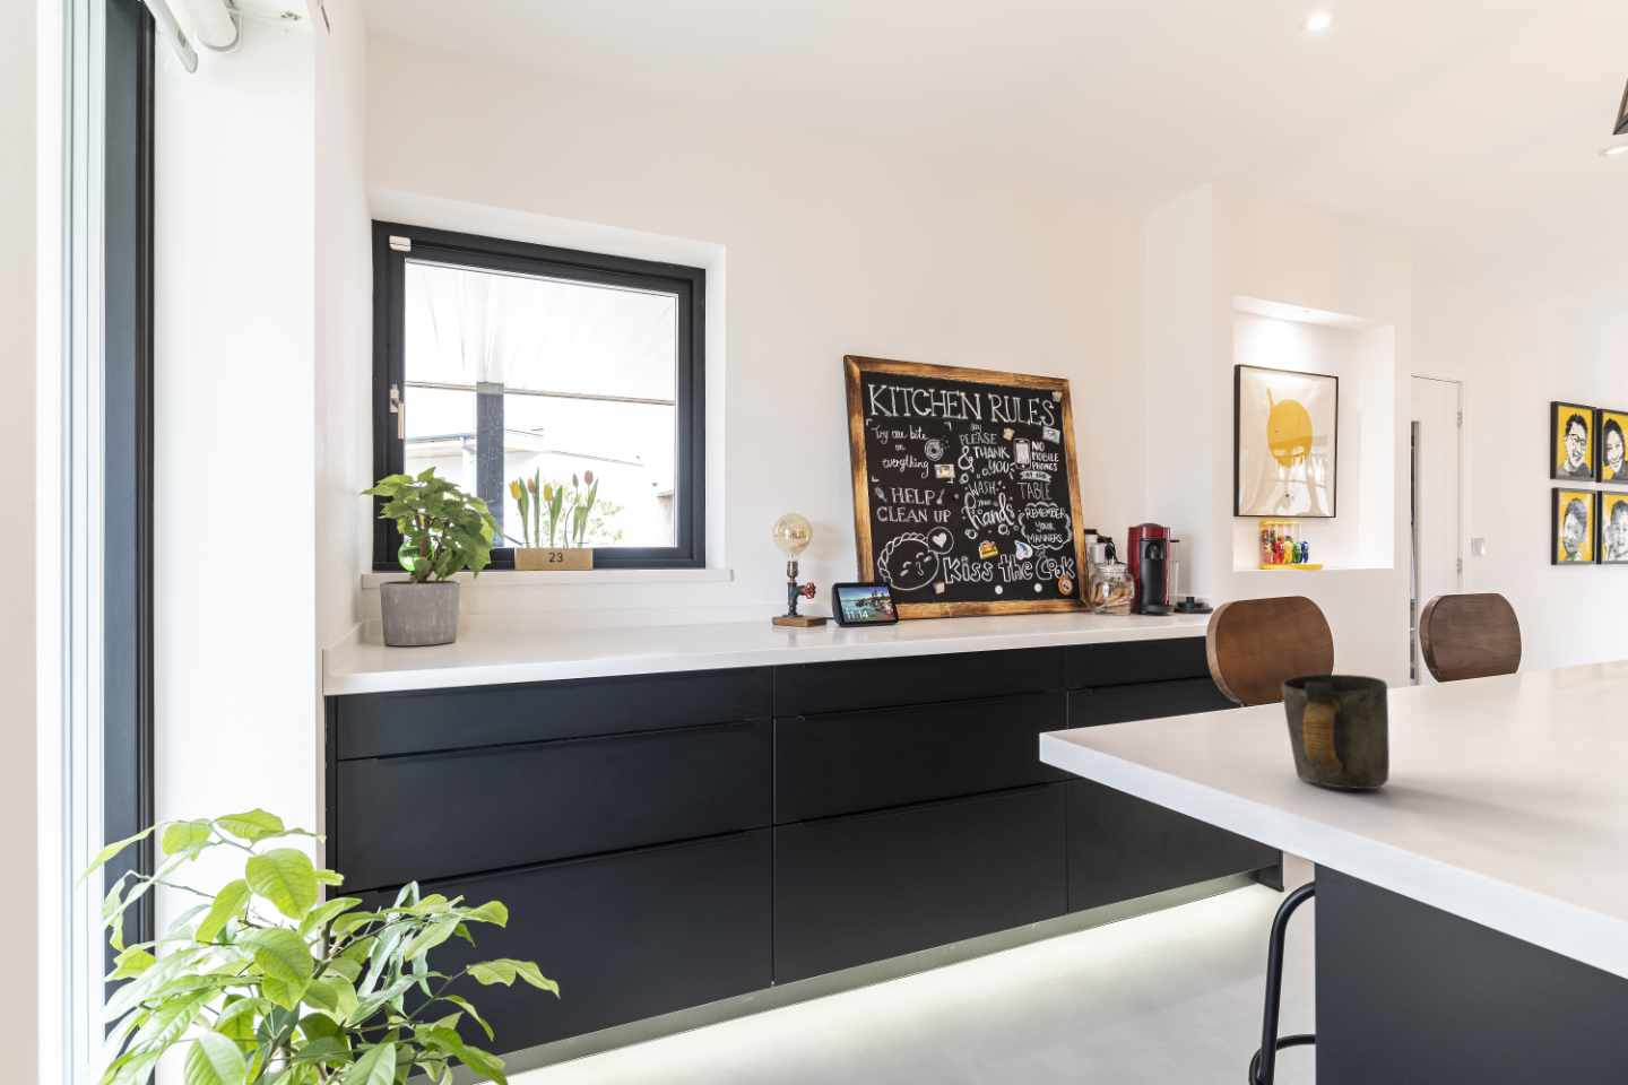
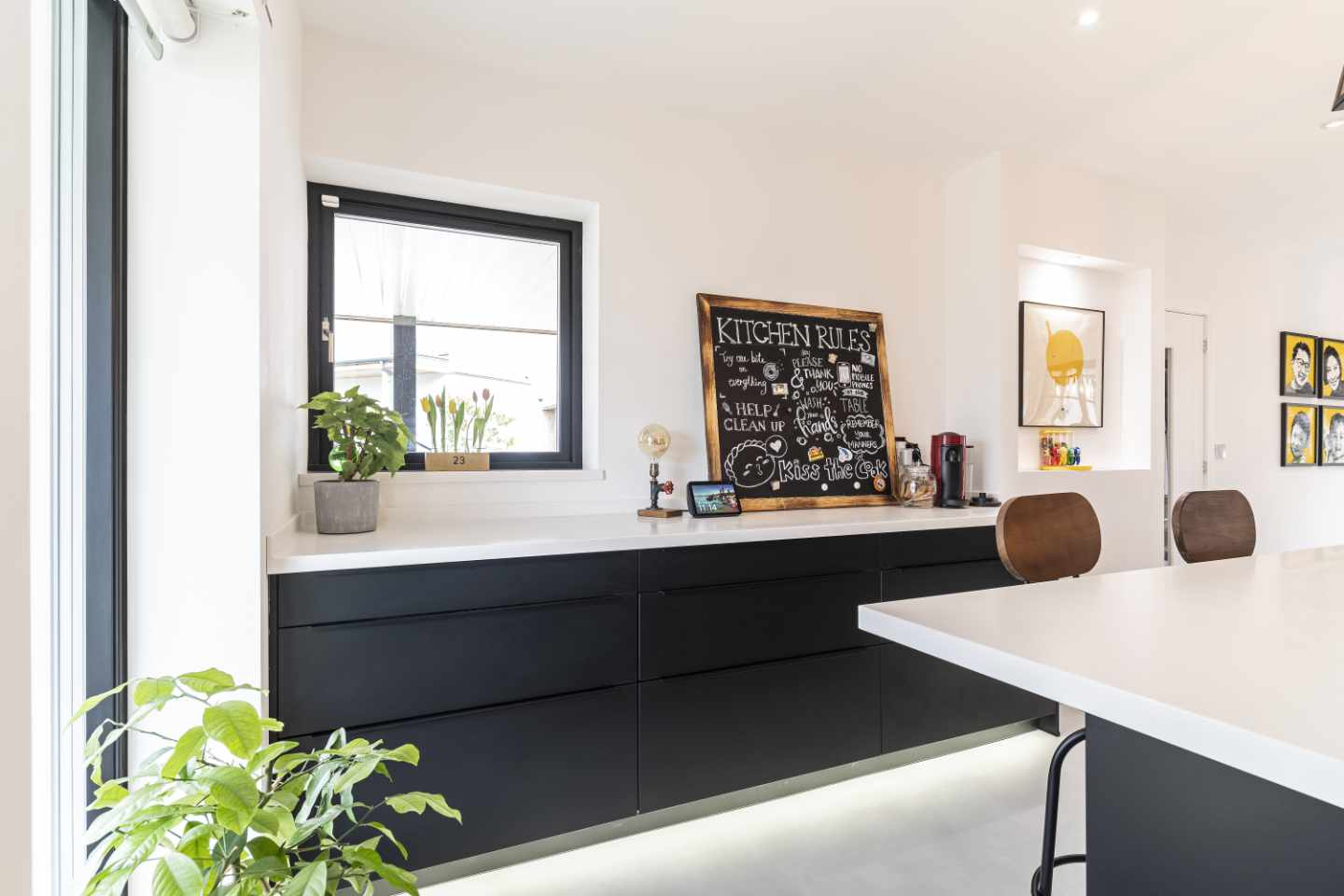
- mug (1320, 729)
